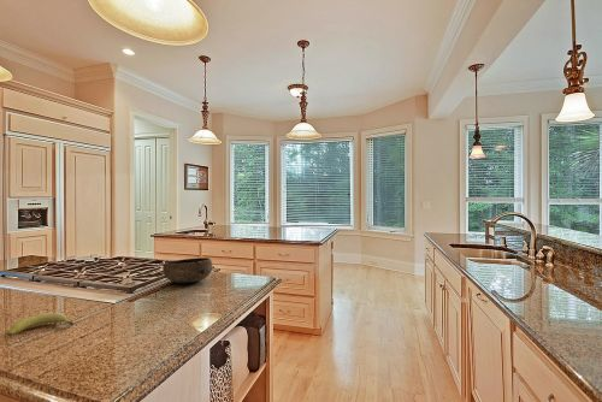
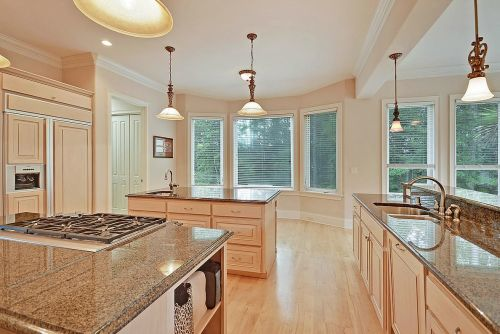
- bowl (188, 270)
- fruit (42, 321)
